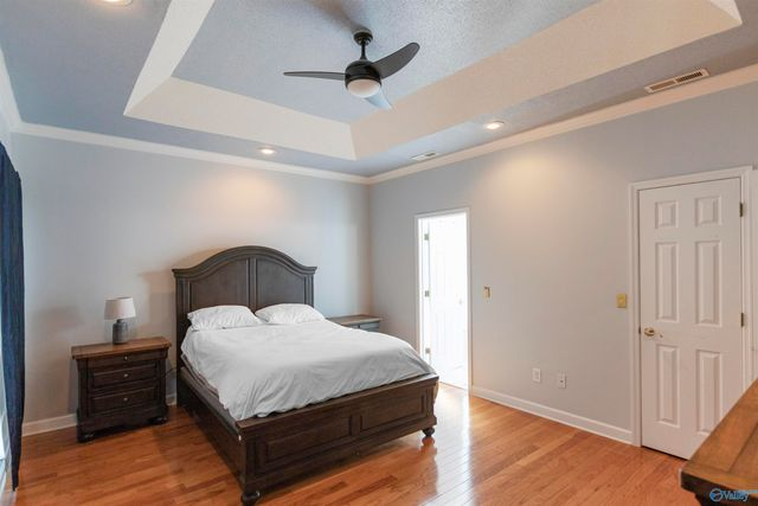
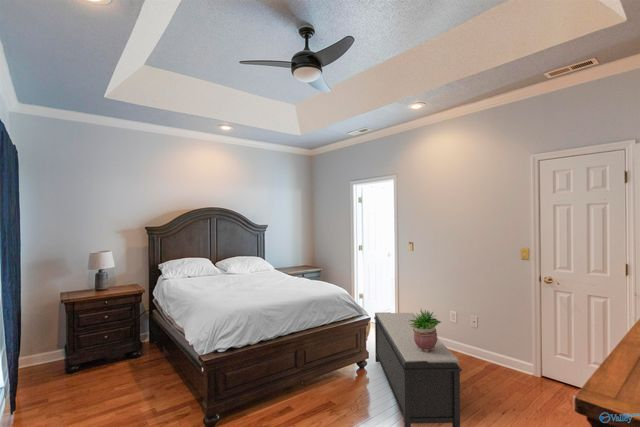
+ potted plant (424, 329)
+ bench (409, 361)
